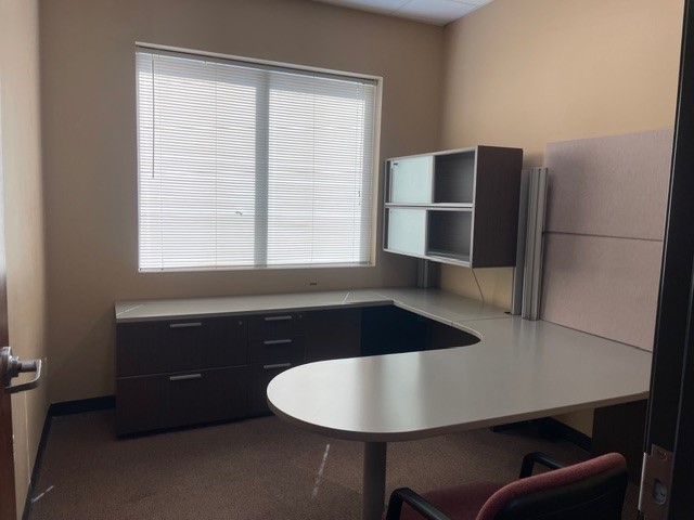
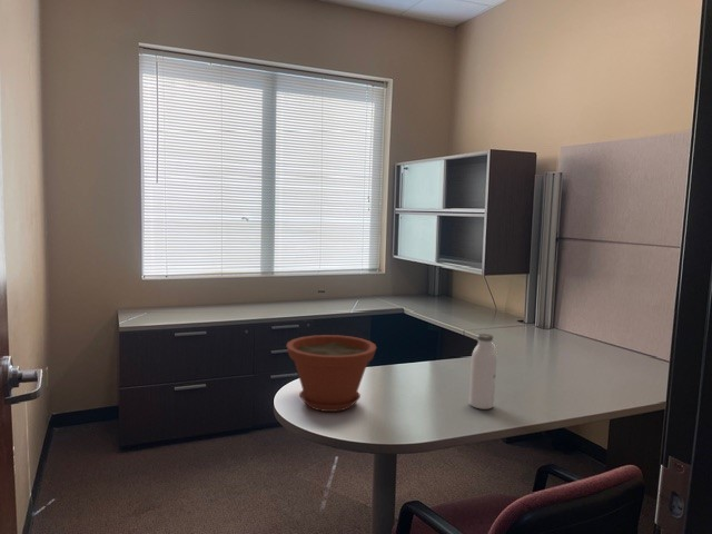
+ water bottle (483, 369)
+ plant pot (330, 374)
